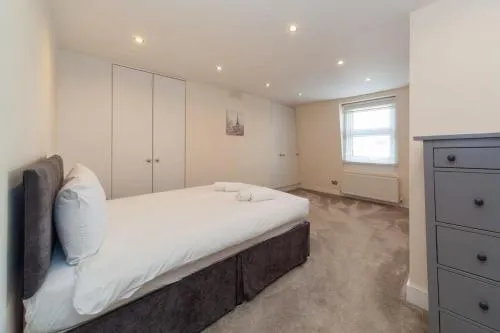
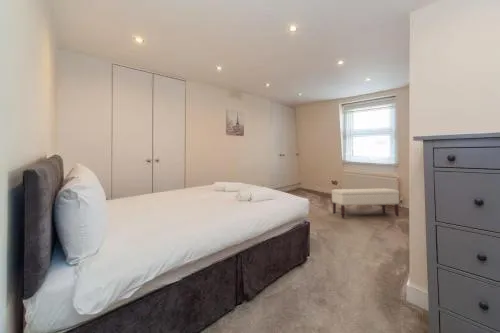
+ bench (364, 202)
